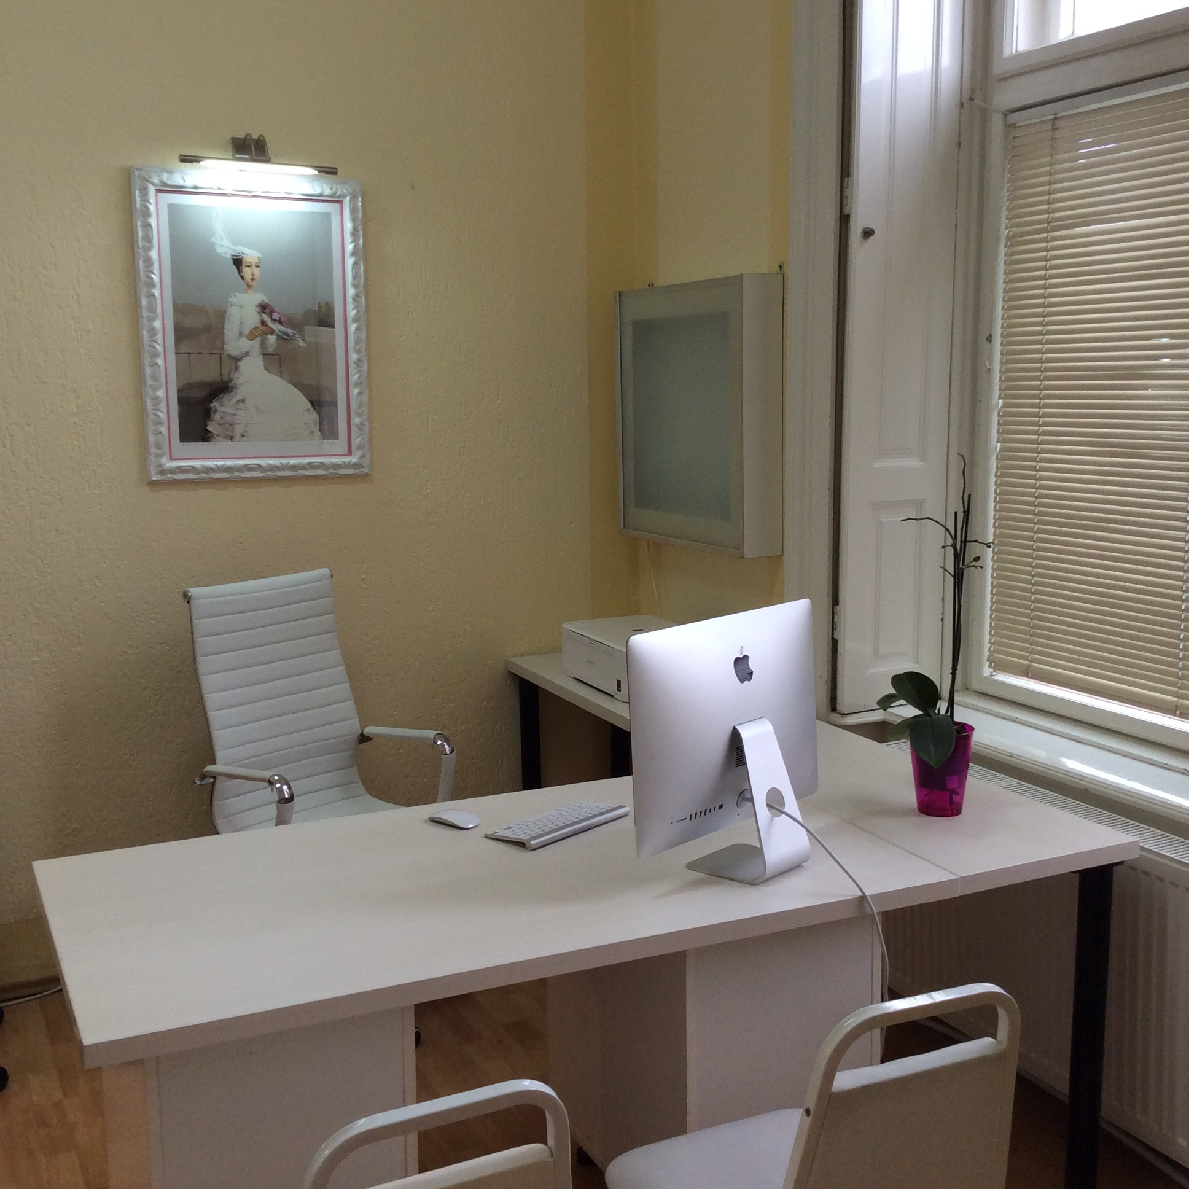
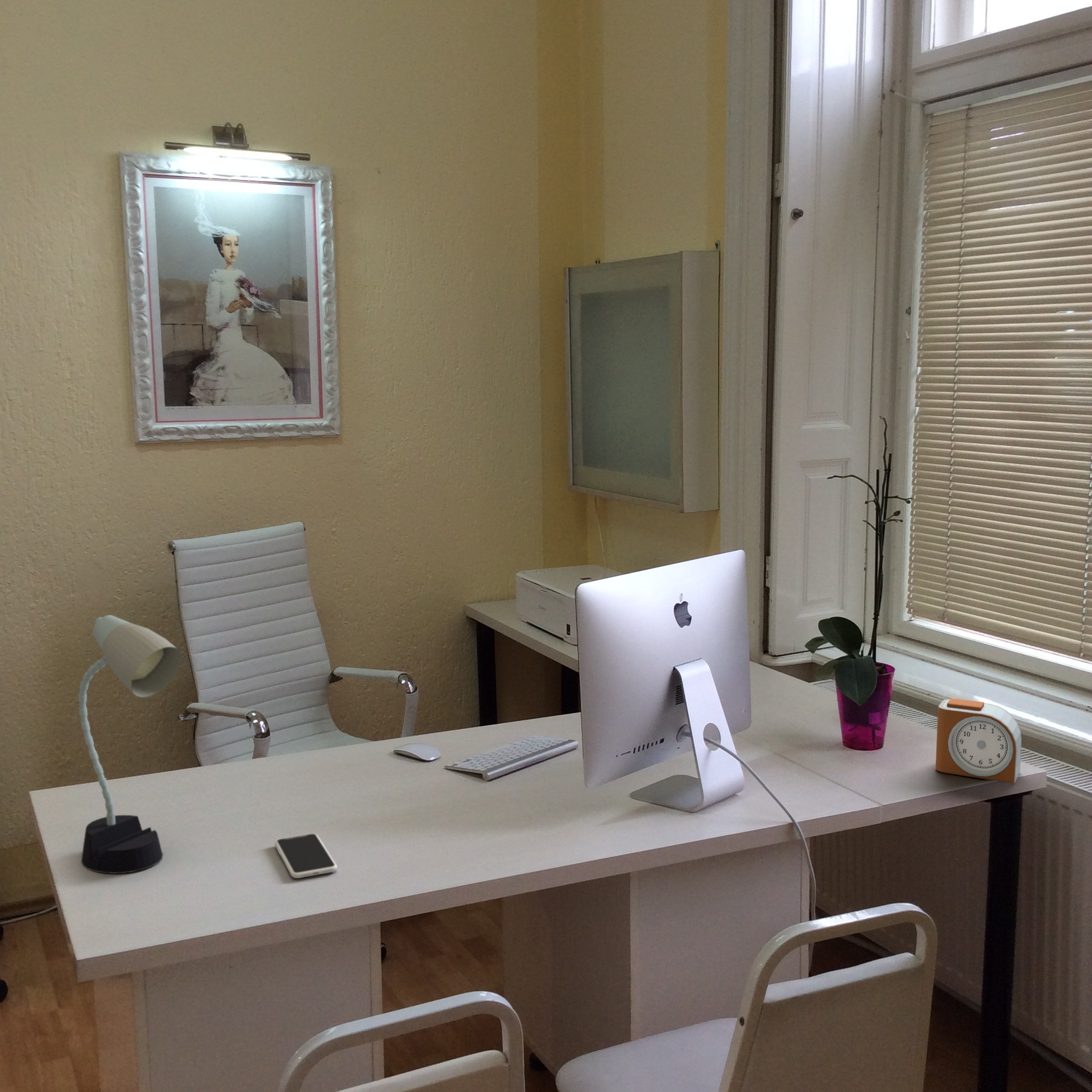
+ alarm clock (978, 738)
+ desk lamp (96, 752)
+ smartphone (305, 855)
